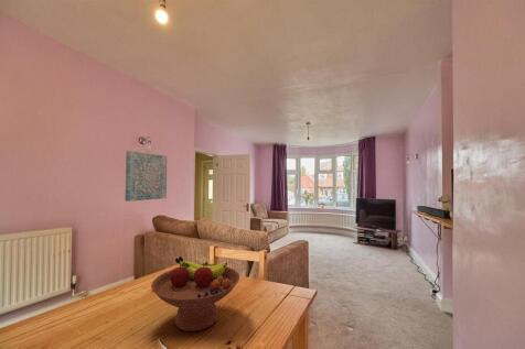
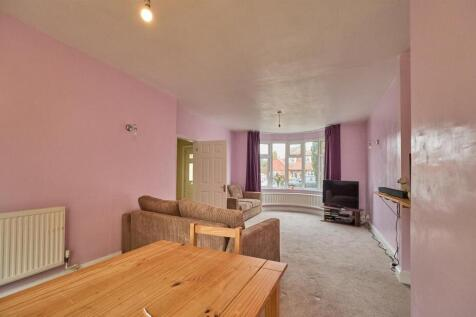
- wall art (148, 176)
- fruit bowl (196, 291)
